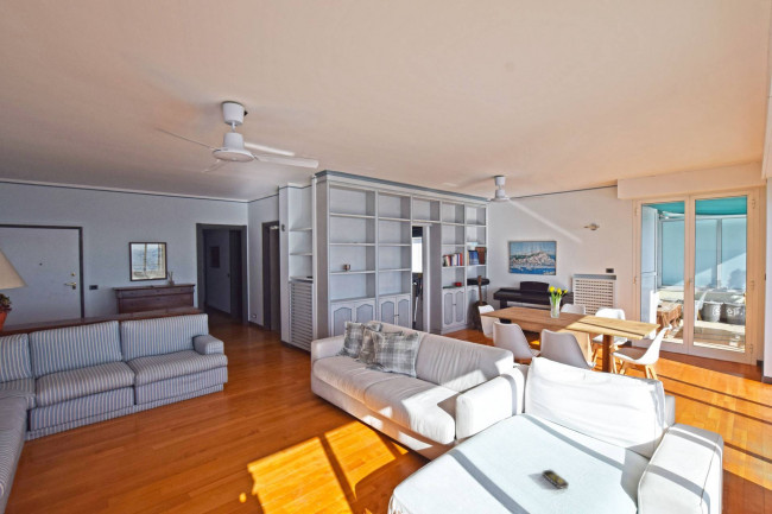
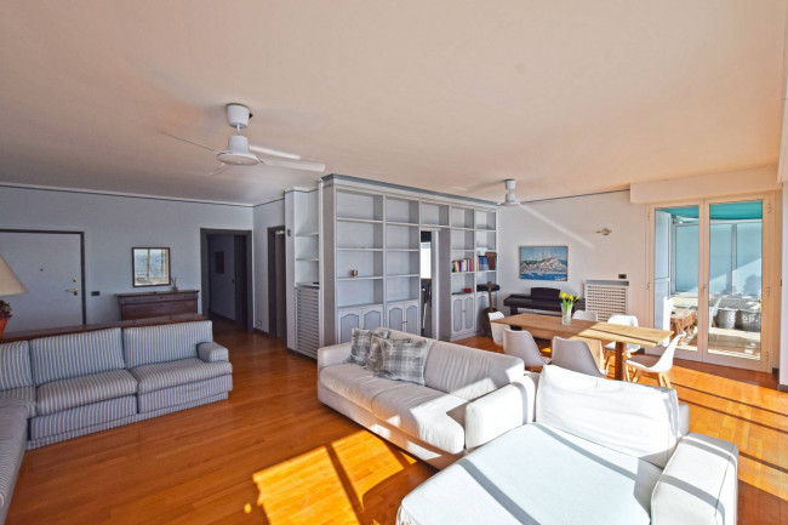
- remote control (555, 478)
